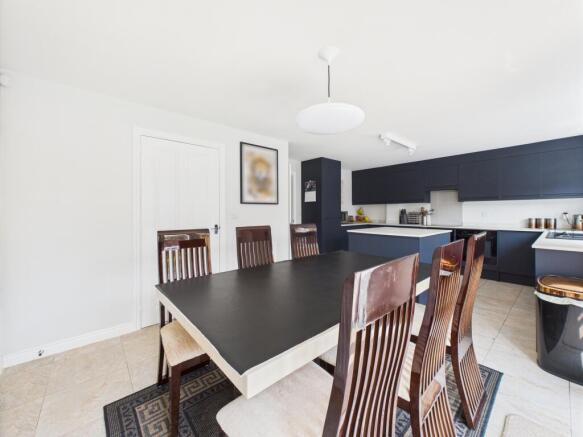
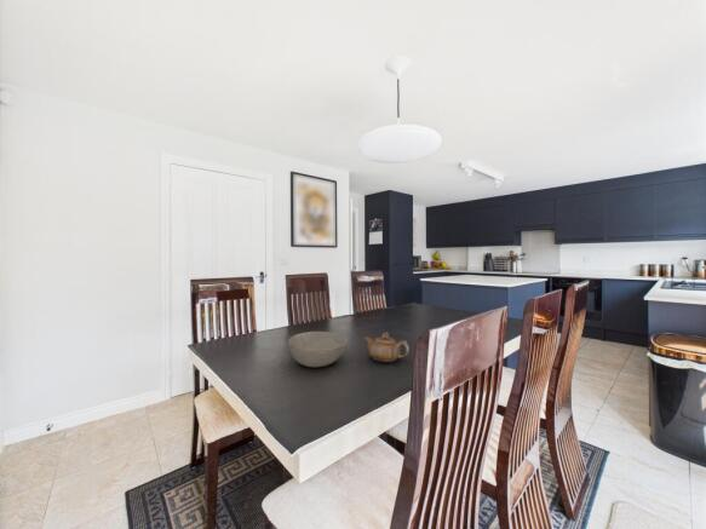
+ teapot (385, 345)
+ bowl (317, 350)
